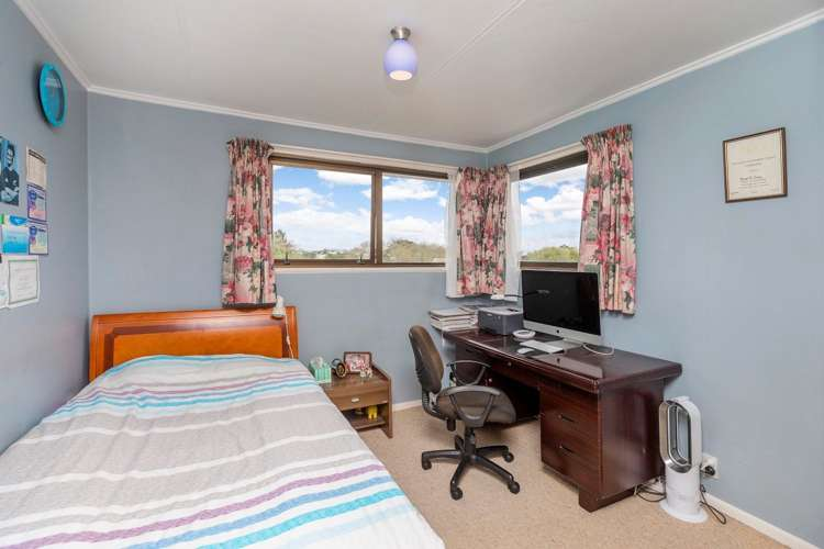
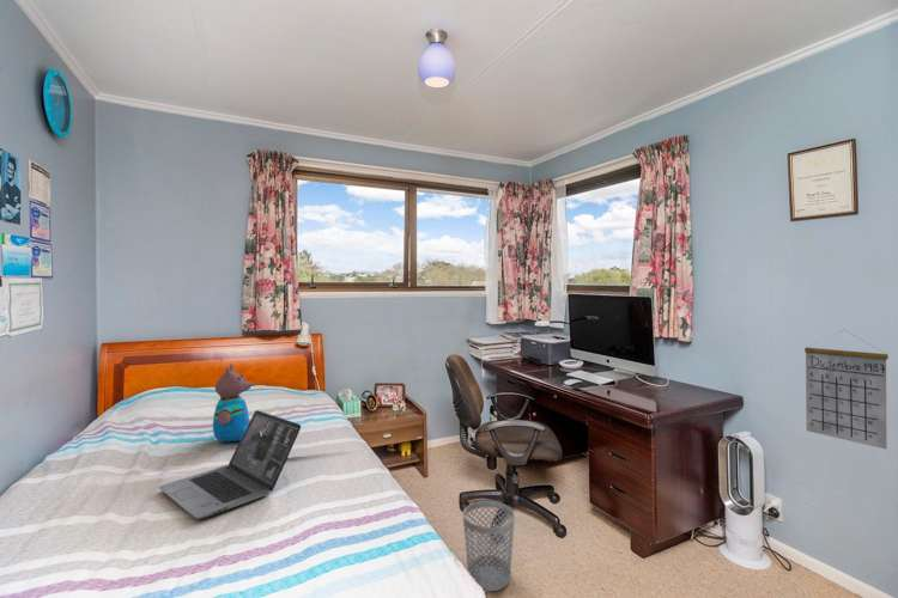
+ laptop (231, 458)
+ teddy bear (242, 401)
+ calendar (843, 384)
+ wastebasket (487, 545)
